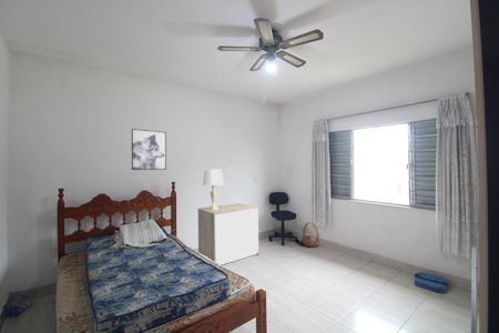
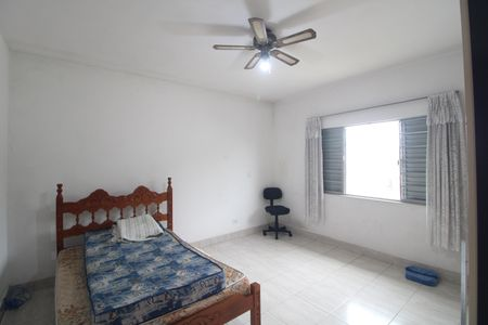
- dresser (228, 231)
- wall art (149, 150)
- lamp (213, 189)
- basket (310, 235)
